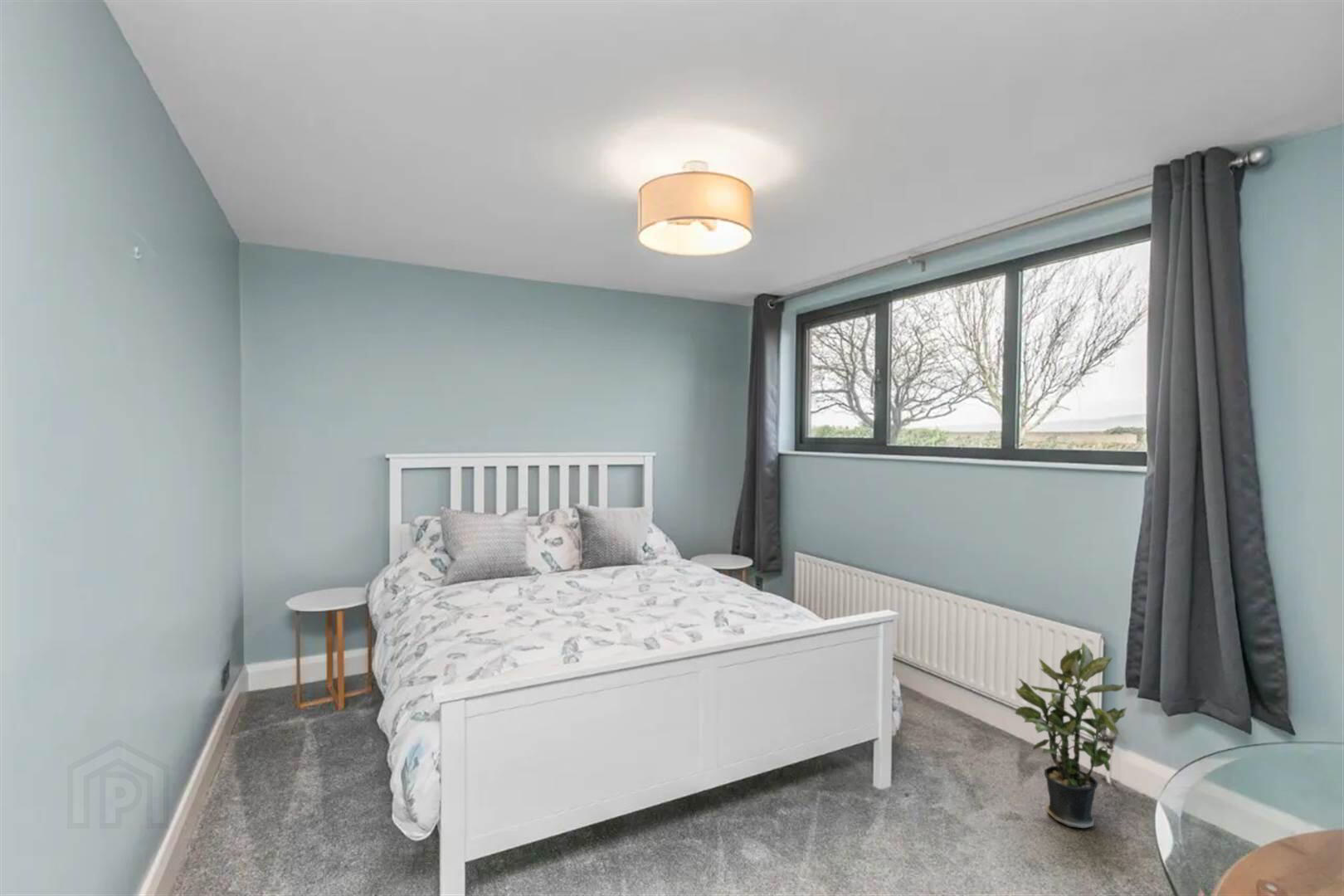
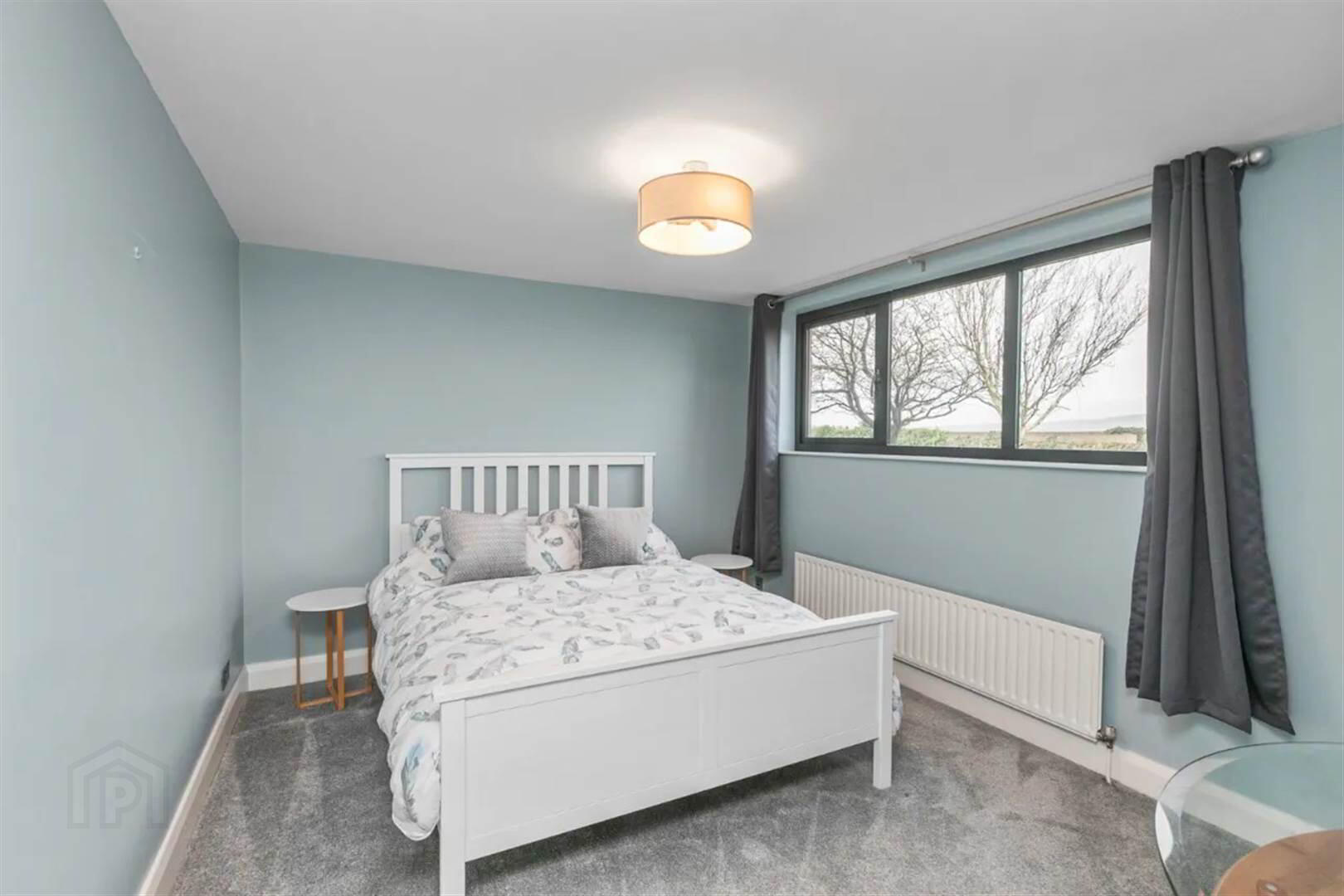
- potted plant (1068, 729)
